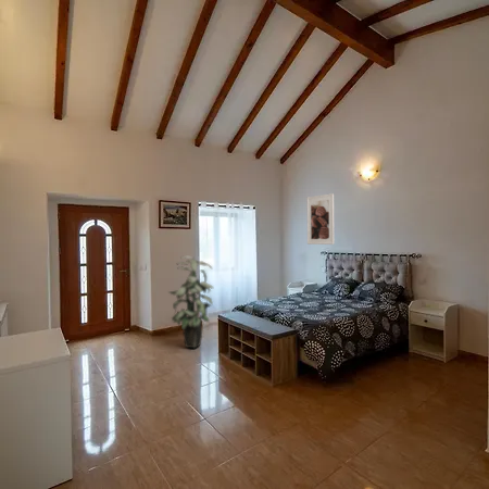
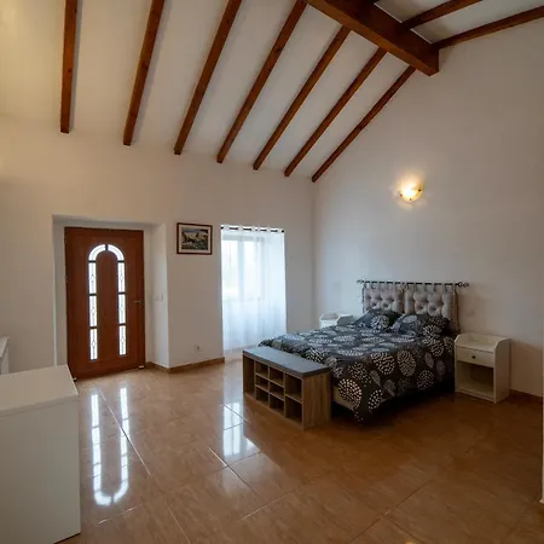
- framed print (319, 220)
- indoor plant (190, 300)
